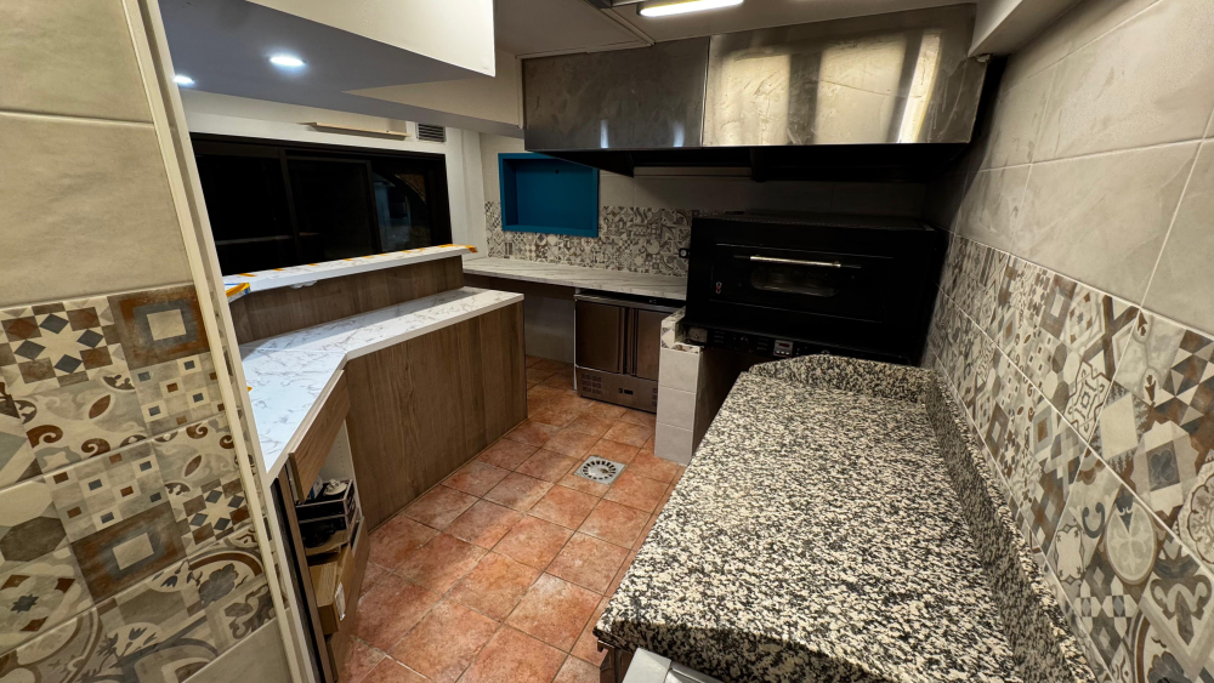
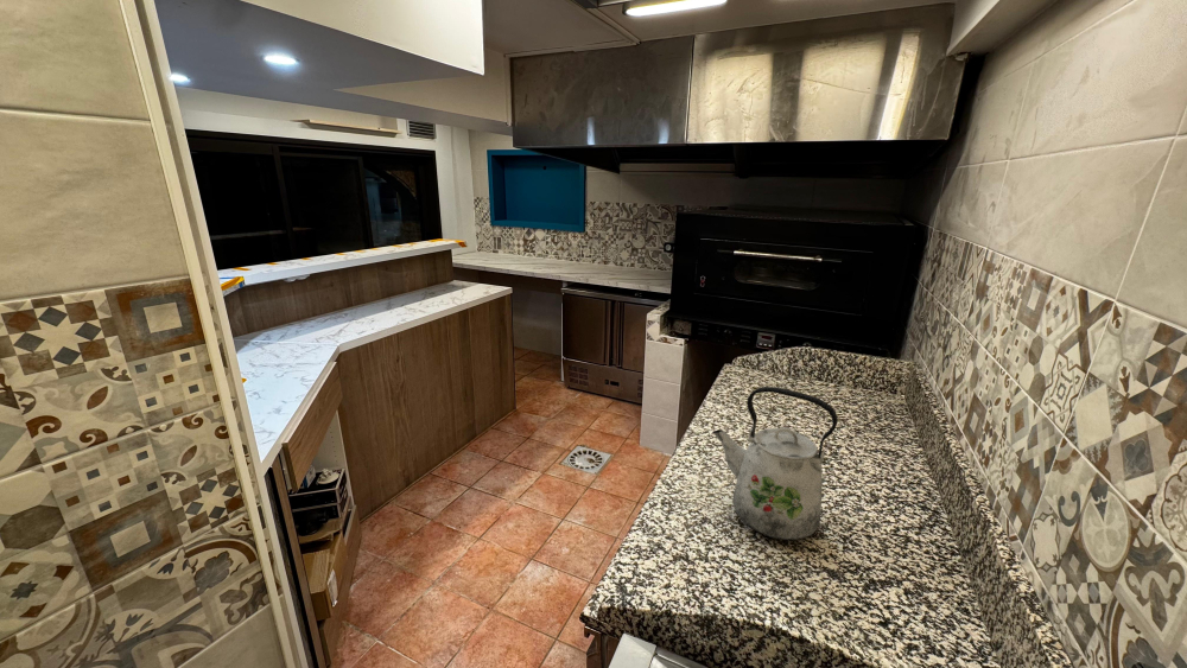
+ kettle (766, 452)
